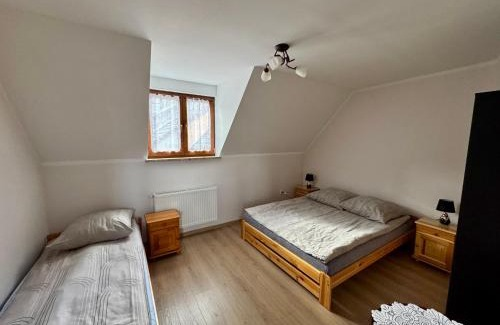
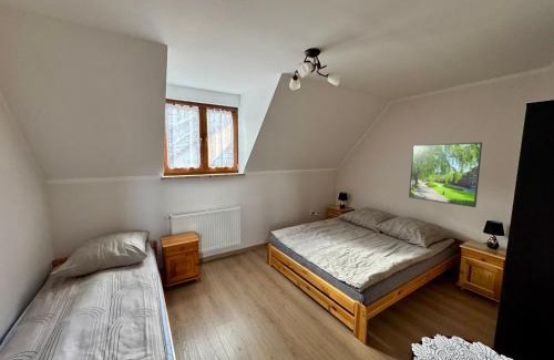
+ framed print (441, 173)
